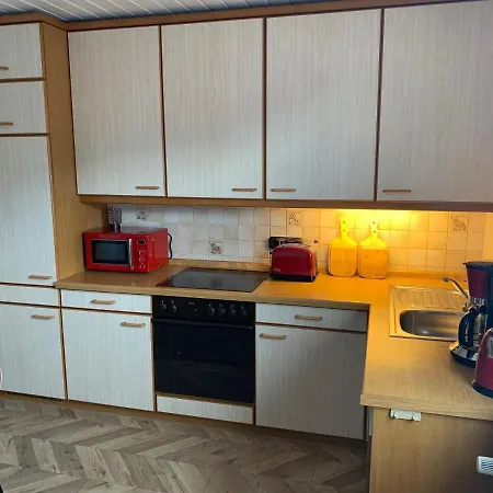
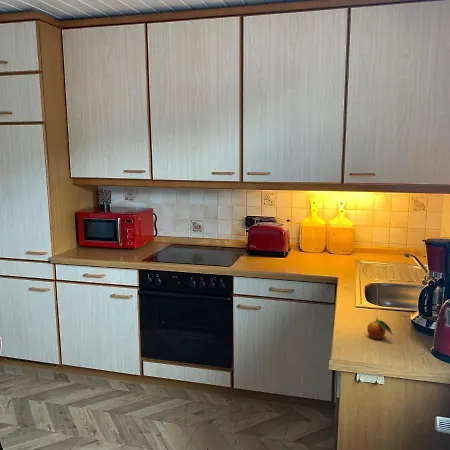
+ fruit (381, 328)
